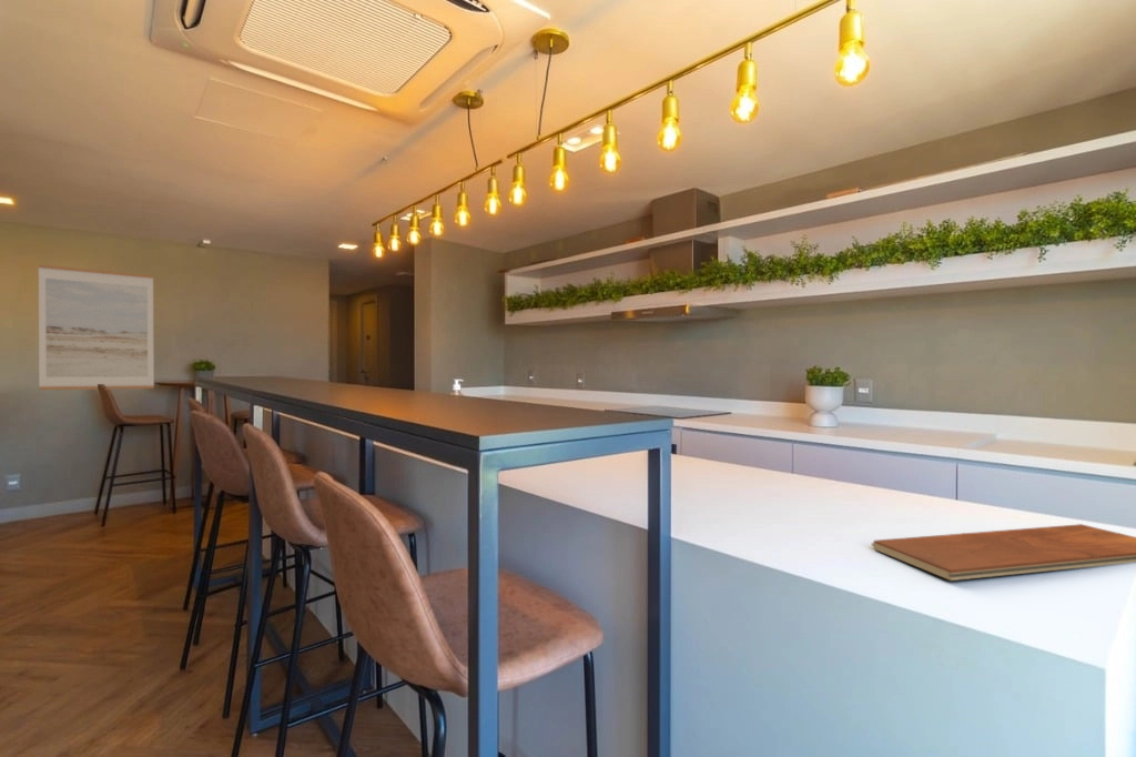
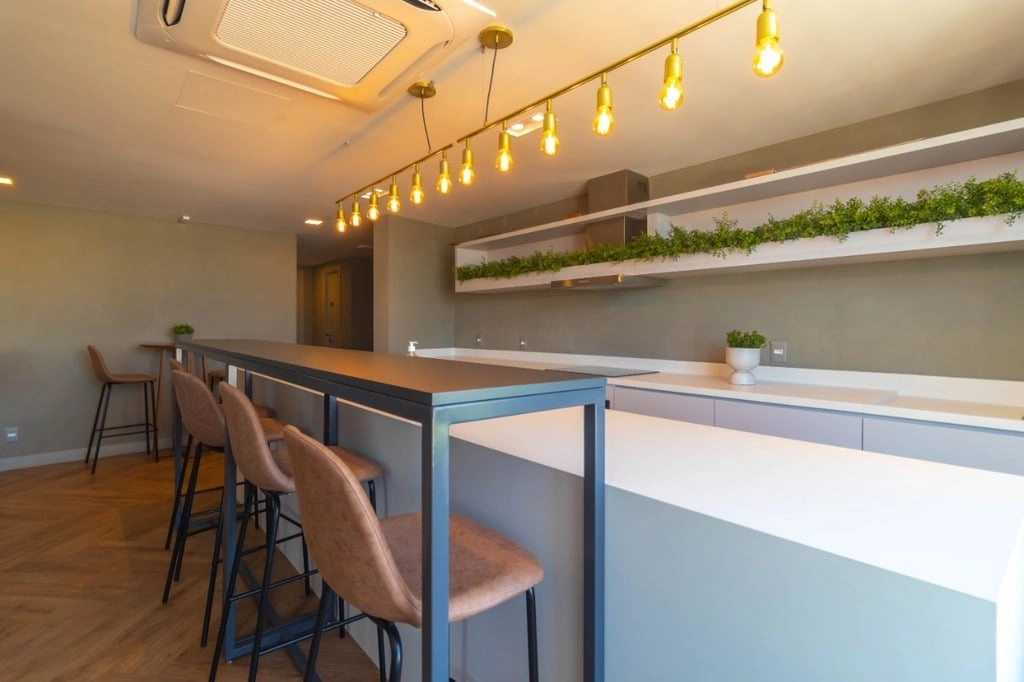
- wall art (99, 330)
- chopping board (1023, 547)
